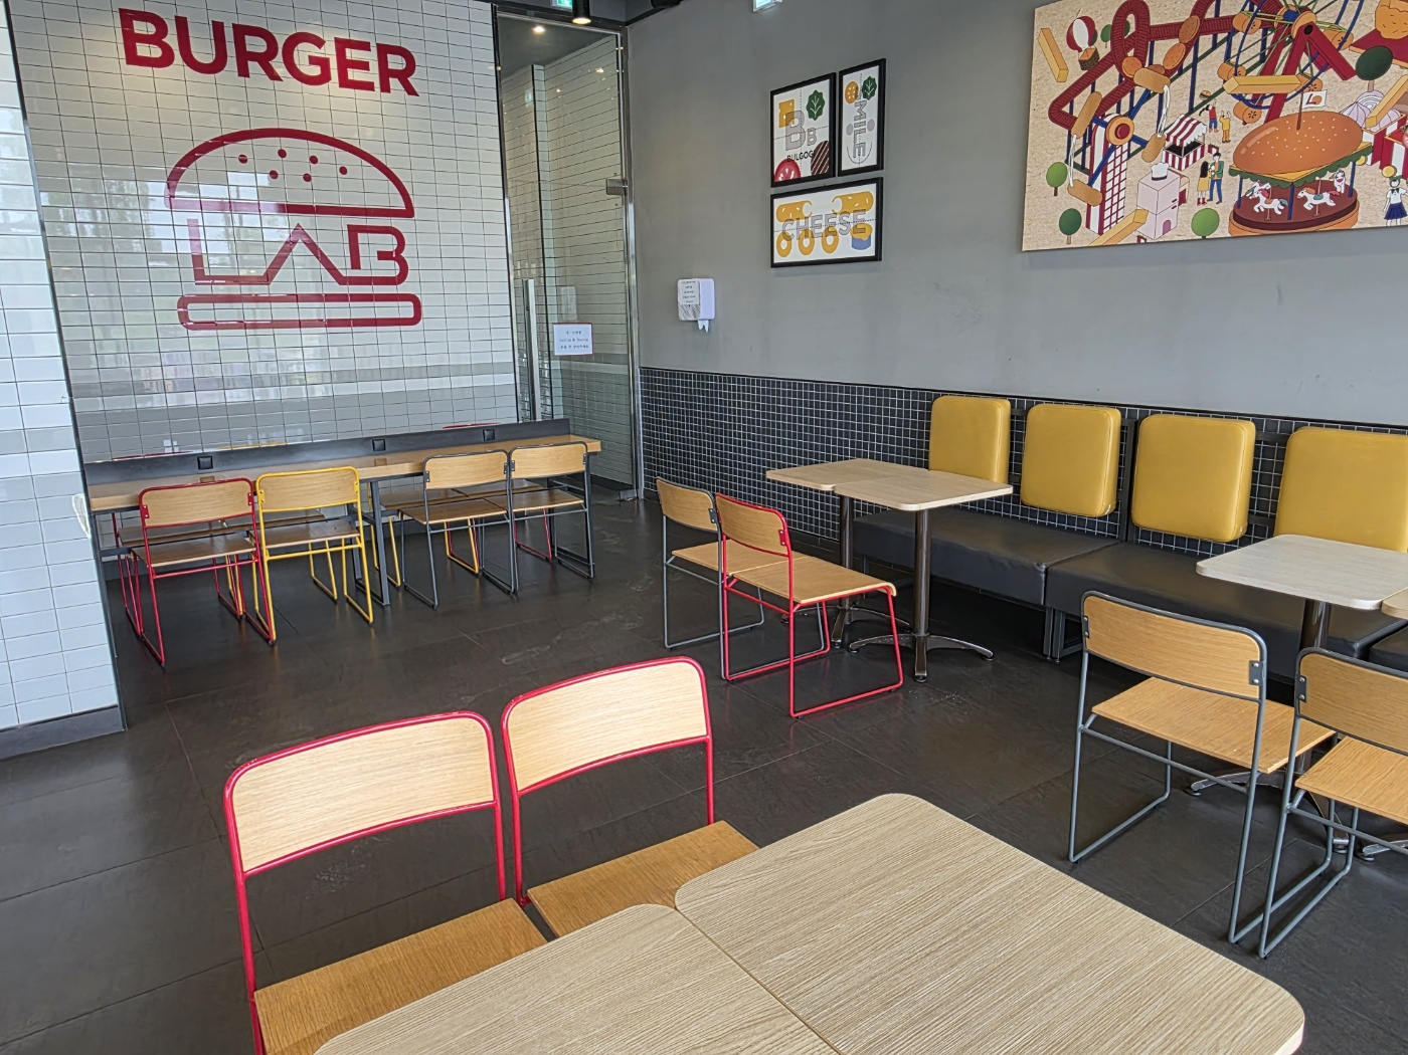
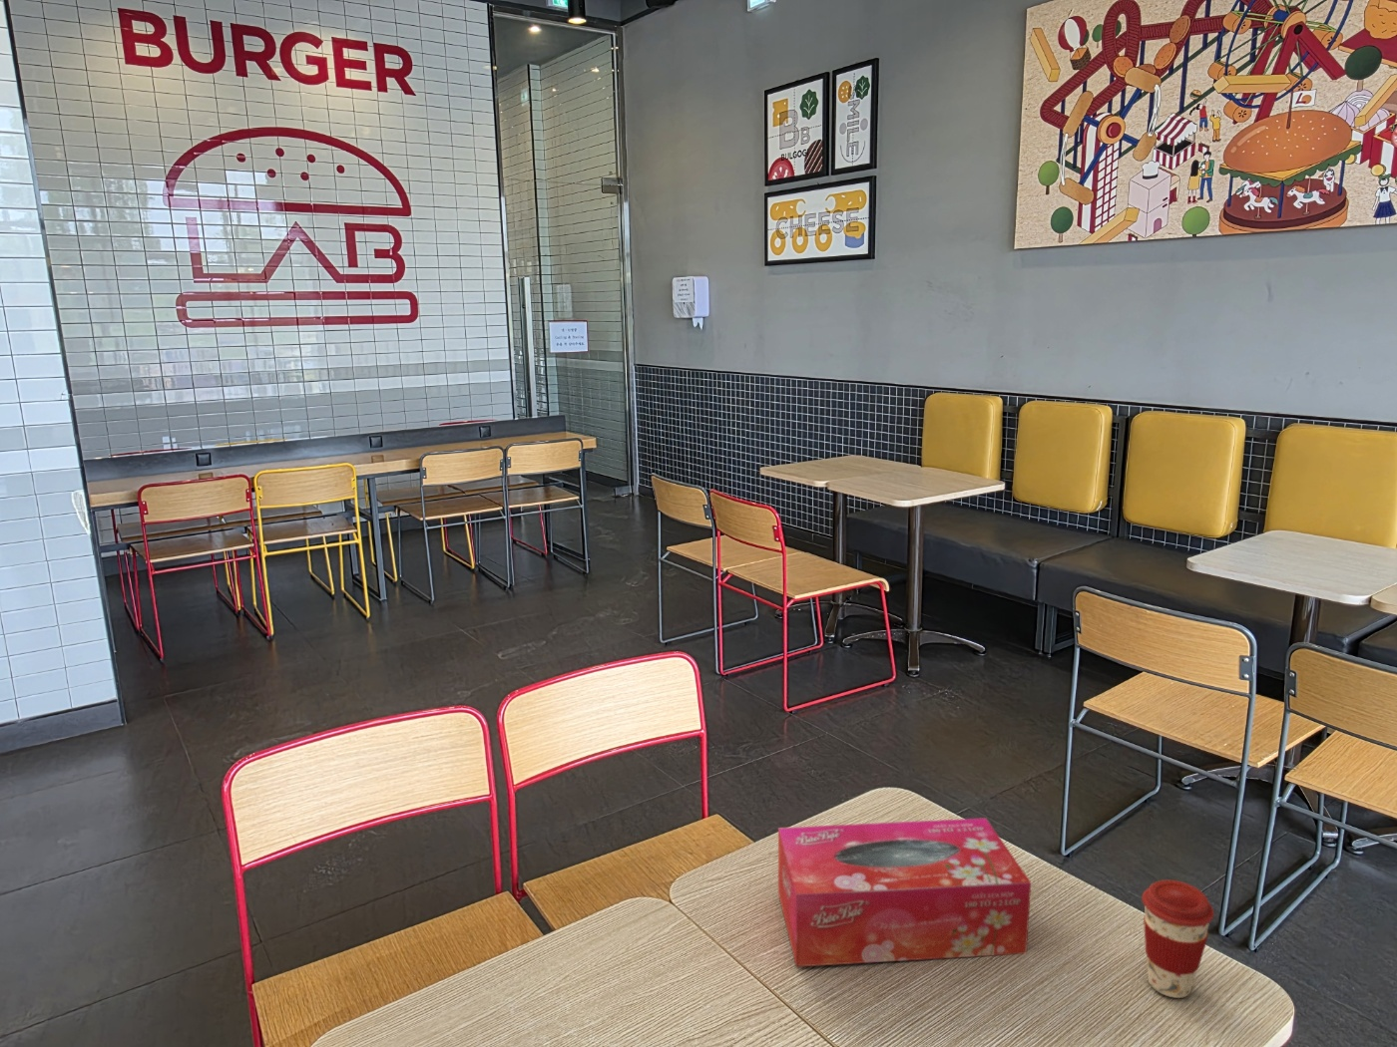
+ tissue box (897, 888)
+ coffee cup (1174, 939)
